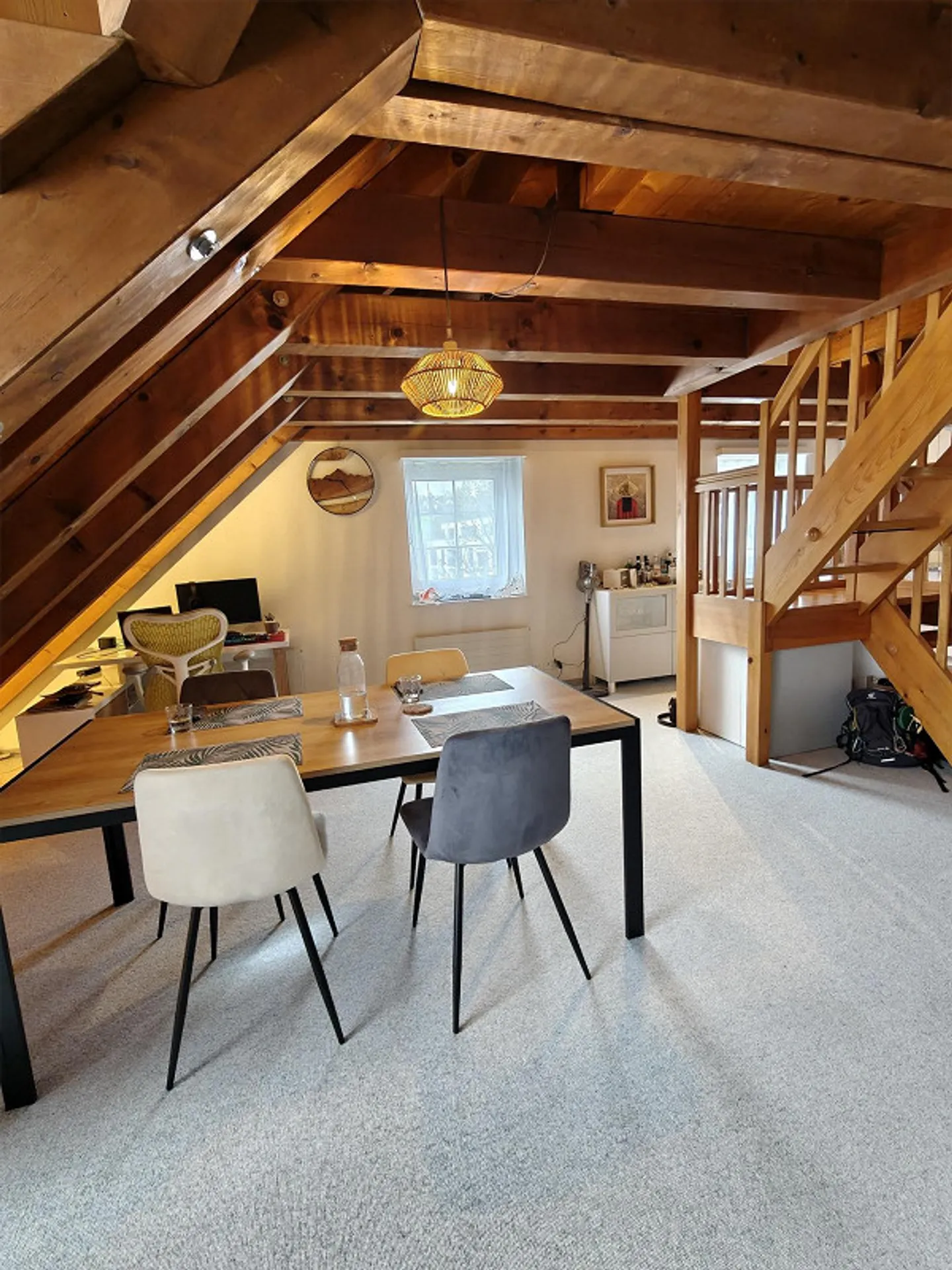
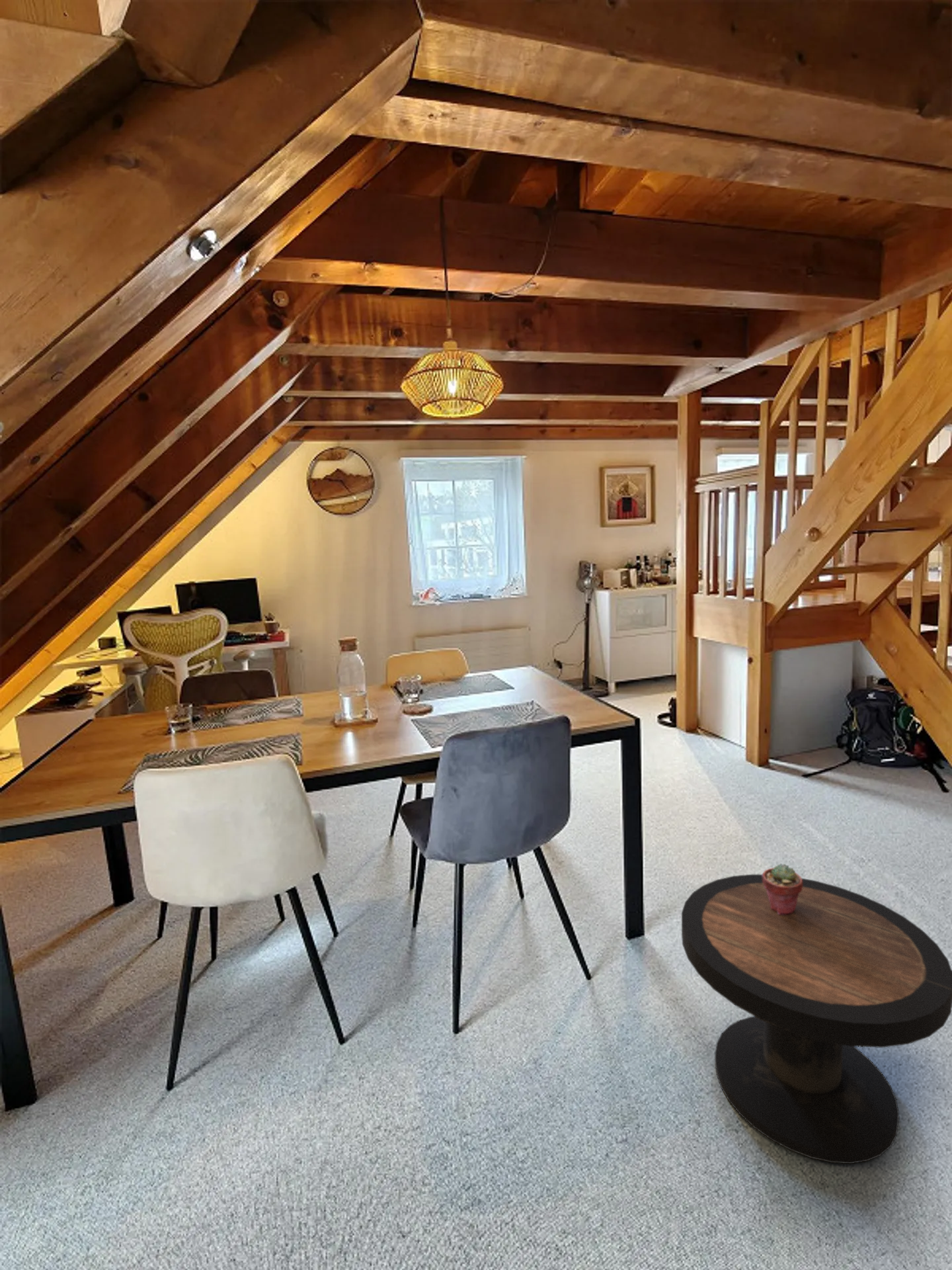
+ potted succulent (782, 885)
+ side table (803, 1010)
